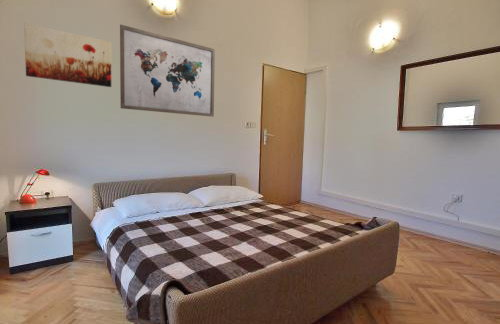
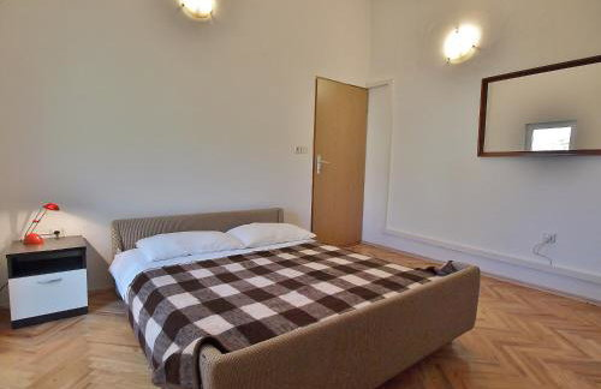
- wall art (71, 57)
- wall art (172, 76)
